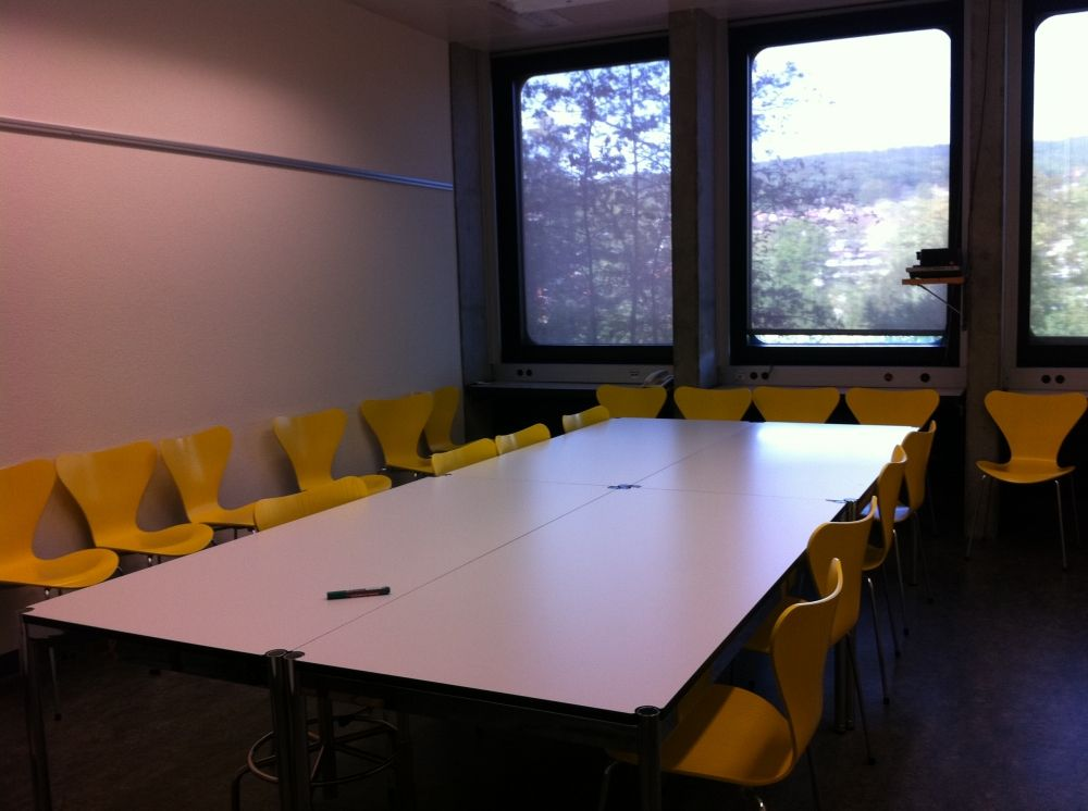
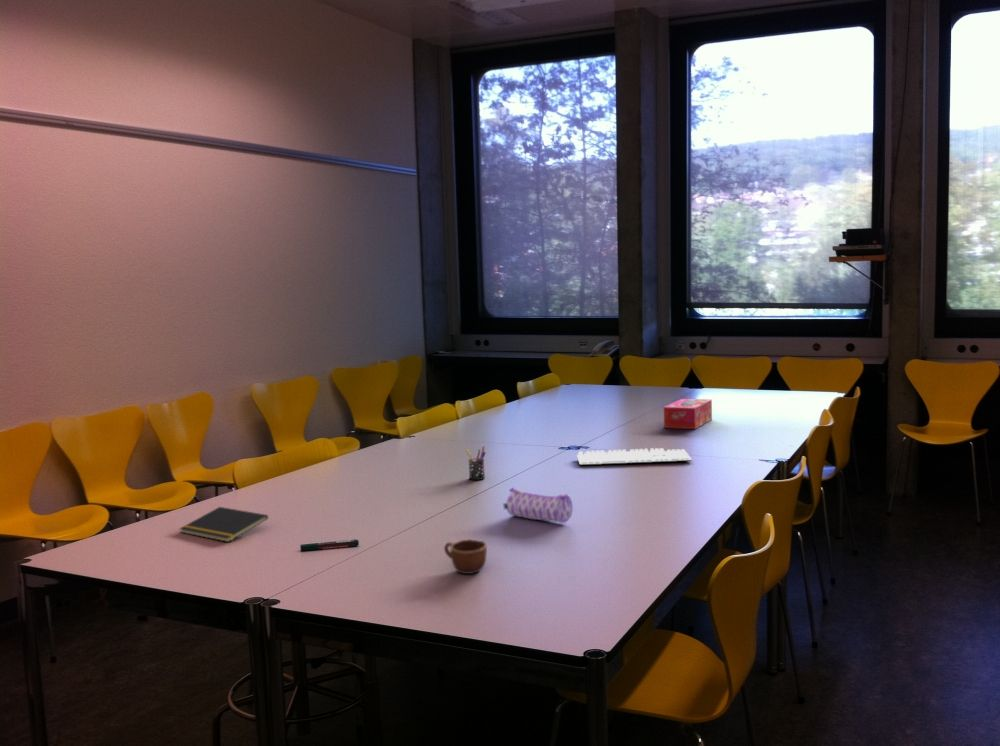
+ mug (464, 557)
+ tissue box (688, 413)
+ keyboard (633, 456)
+ pen holder (477, 462)
+ pencil case (538, 504)
+ notepad (223, 523)
